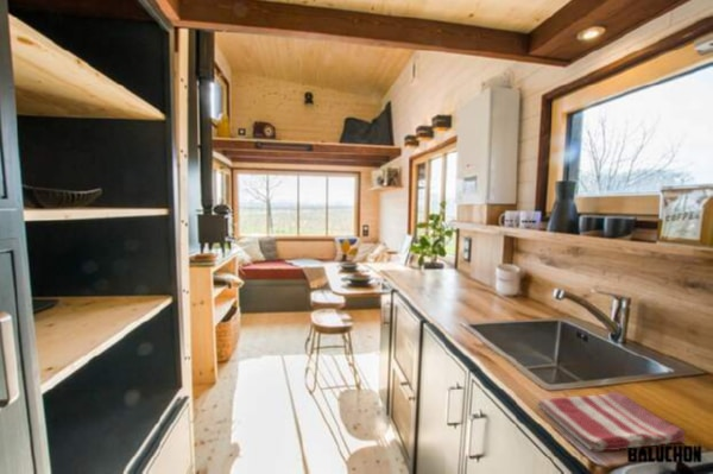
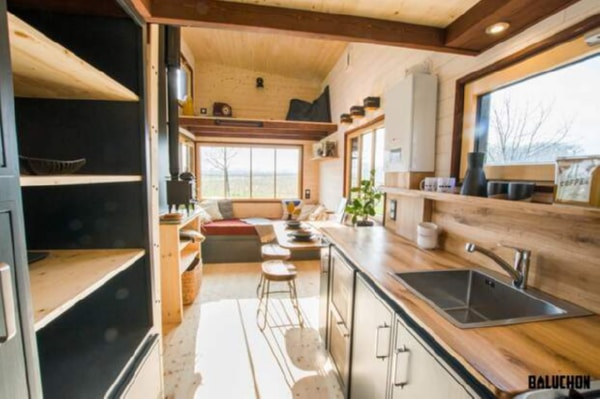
- dish towel (605, 417)
